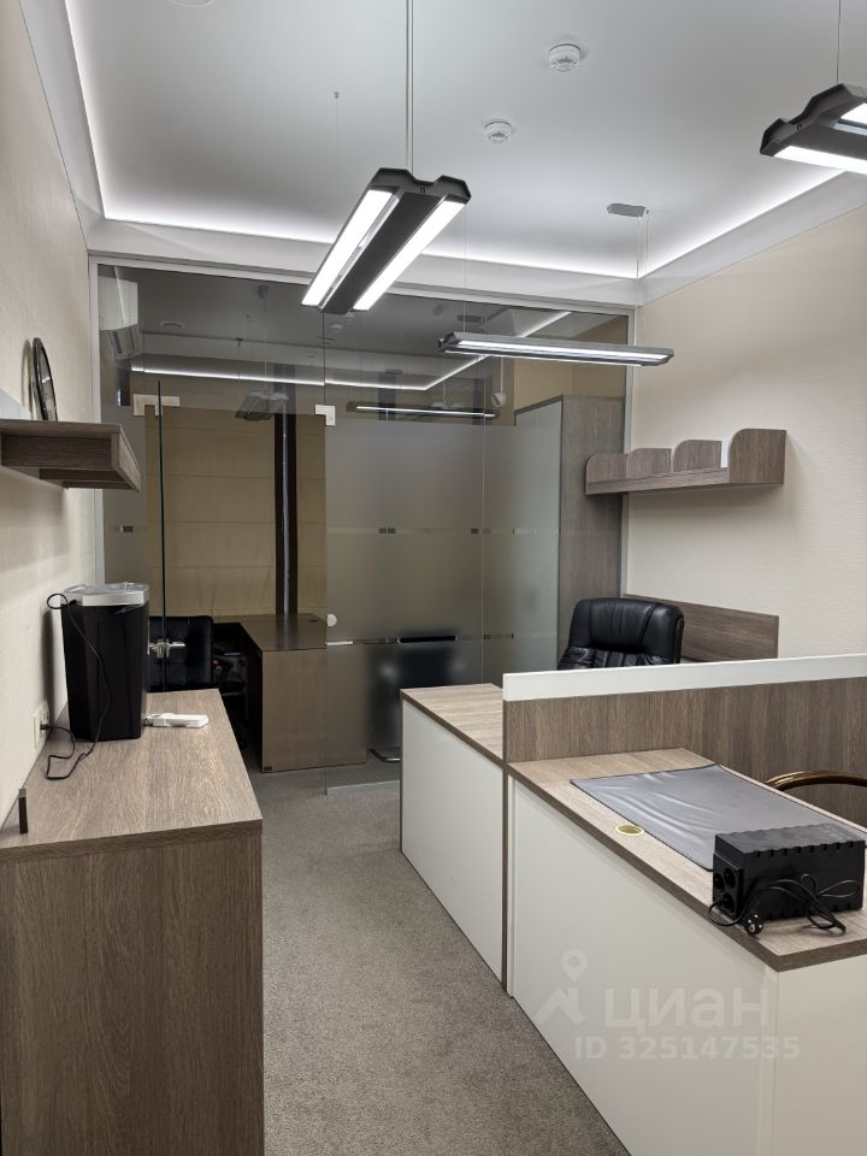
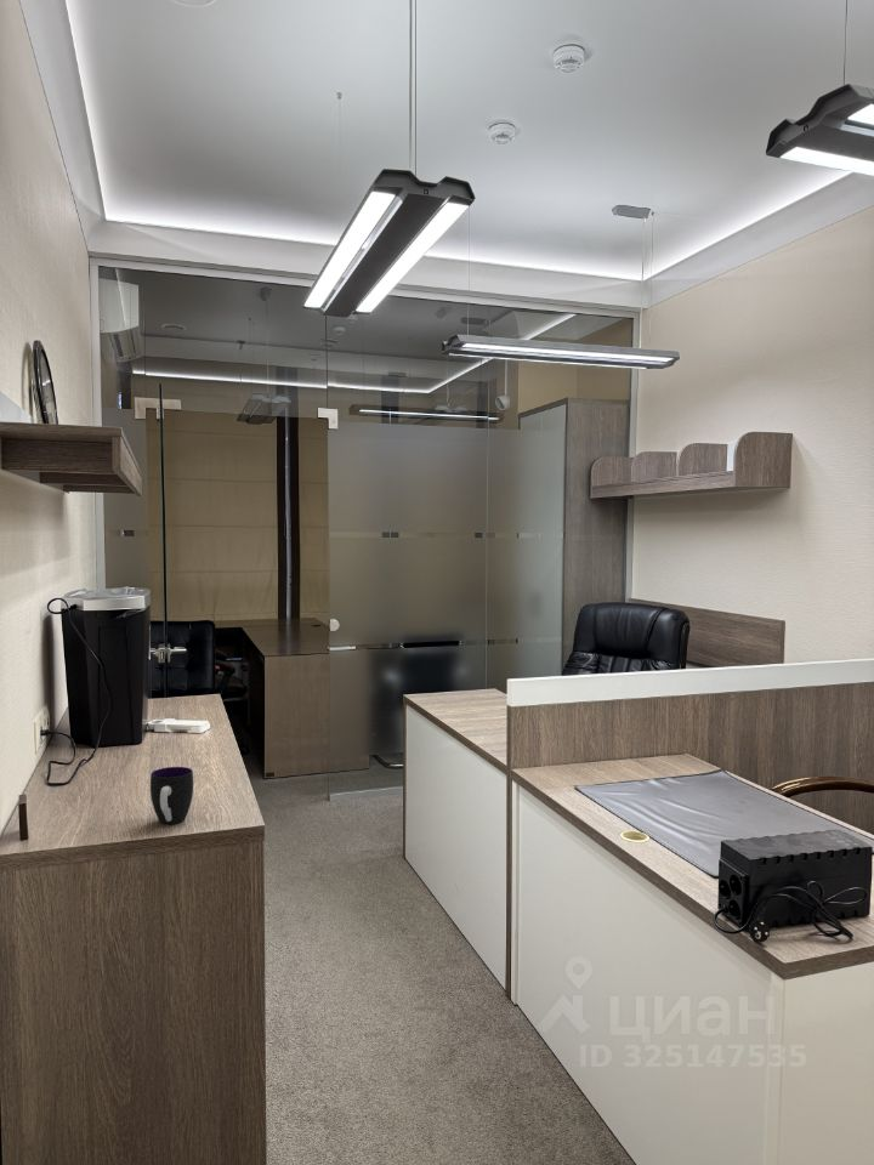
+ cup (170, 799)
